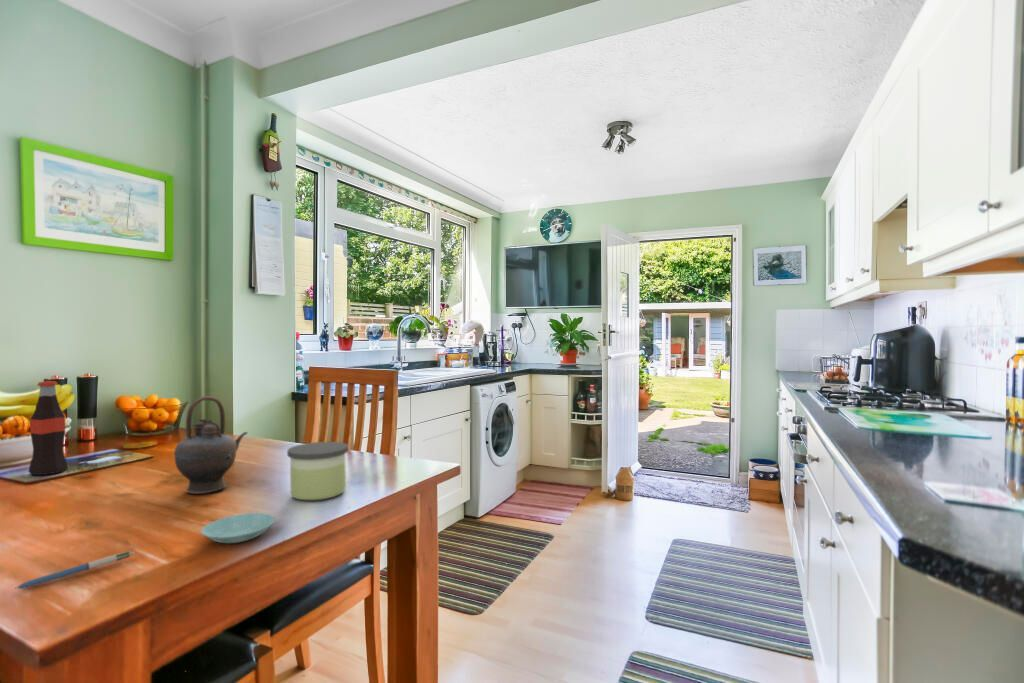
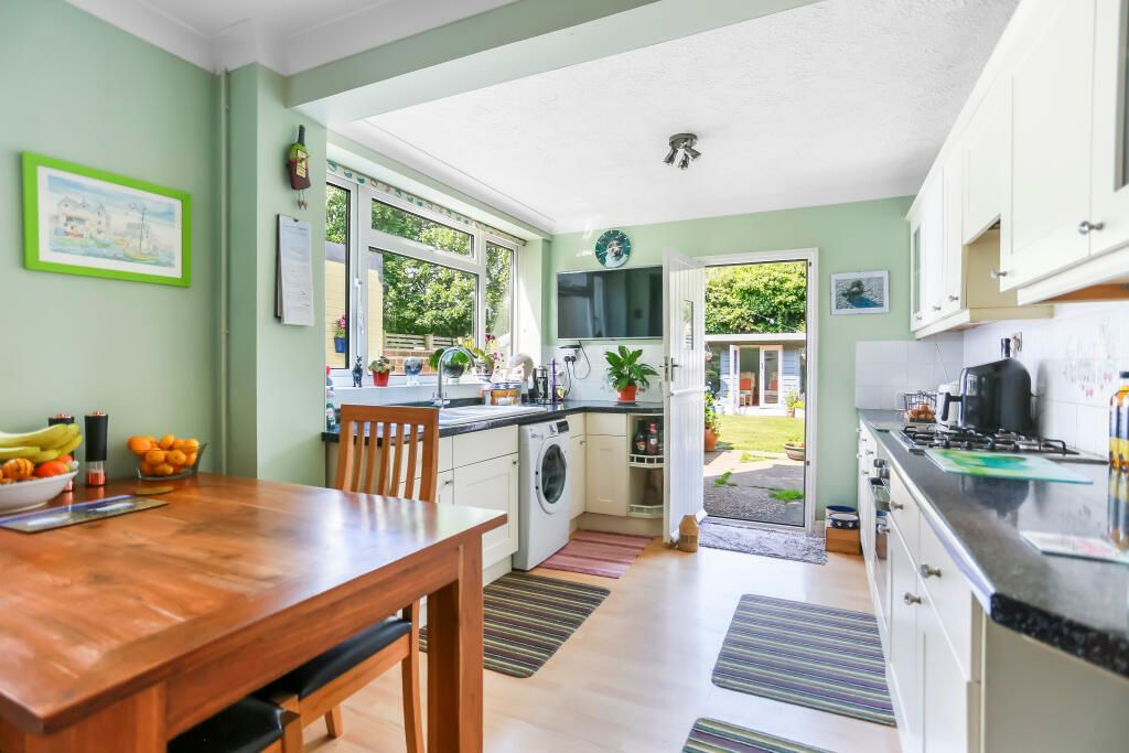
- teapot (213, 442)
- saucer (239, 530)
- pen (78, 568)
- bottle (48, 426)
- candle (318, 470)
